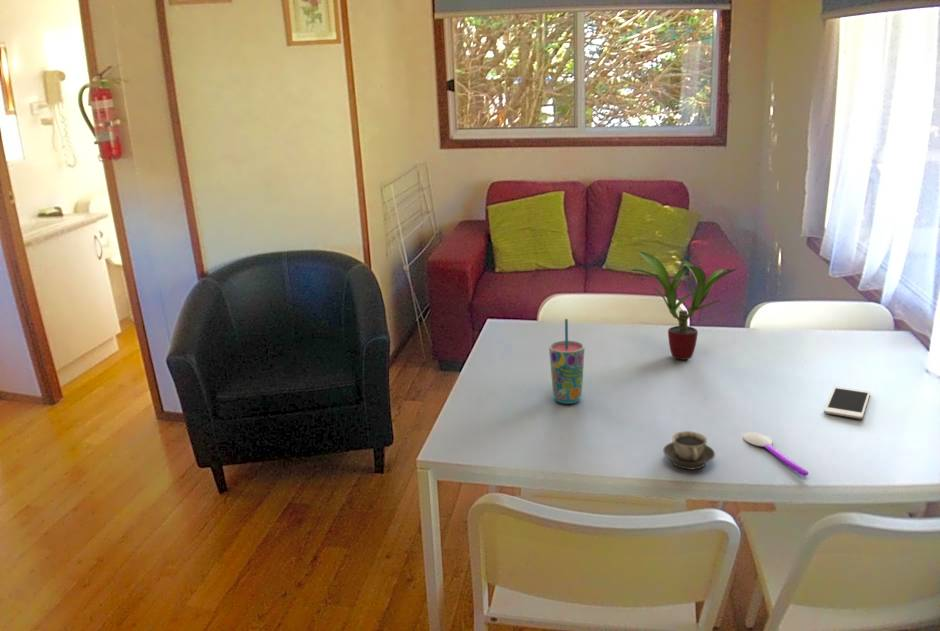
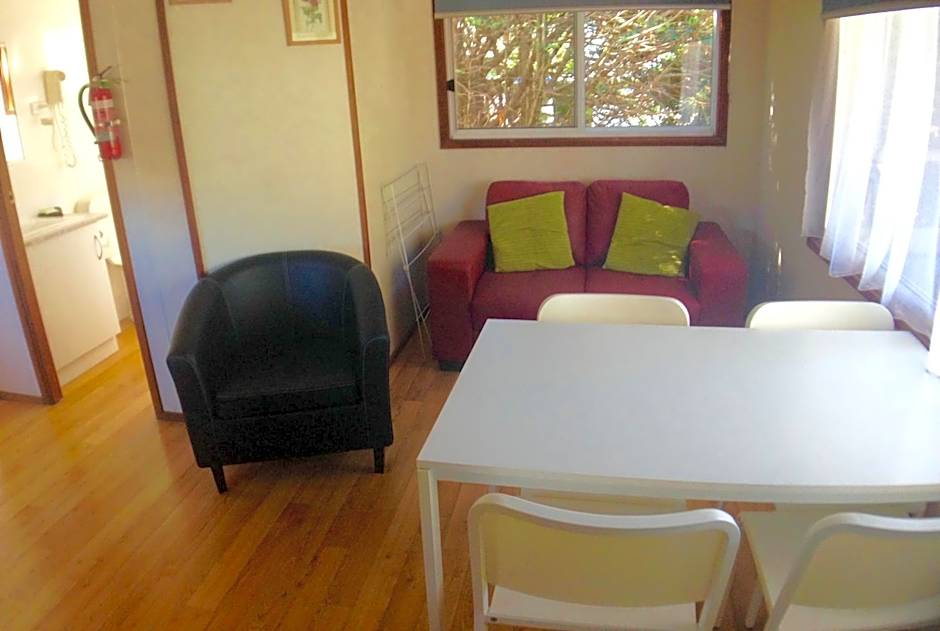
- spoon (774, 450)
- potted plant (677, 305)
- cup (566, 360)
- cup (688, 450)
- cell phone (847, 401)
